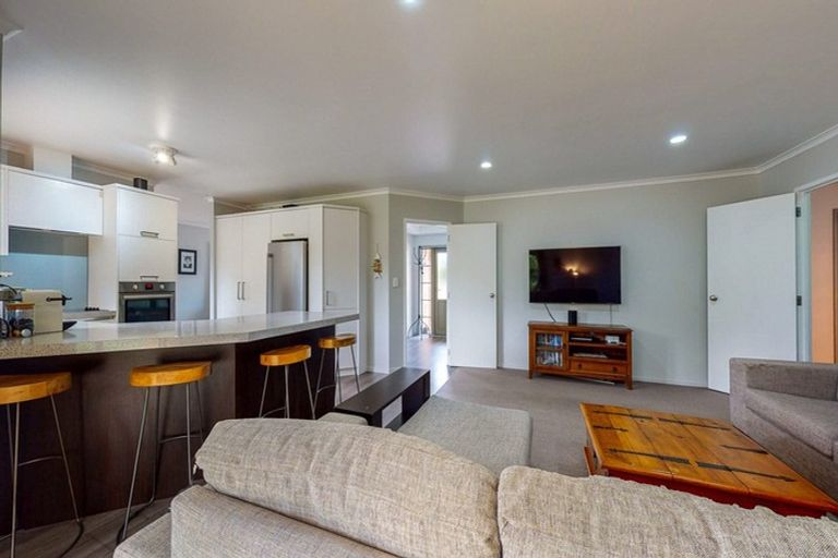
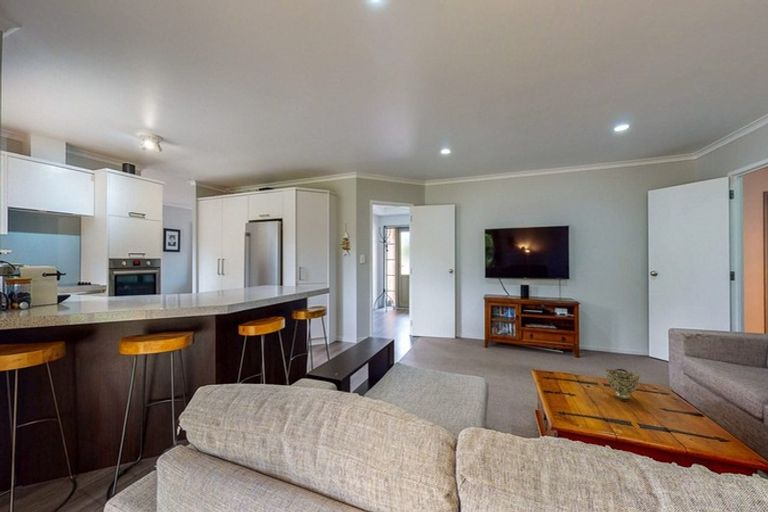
+ decorative bowl (622, 384)
